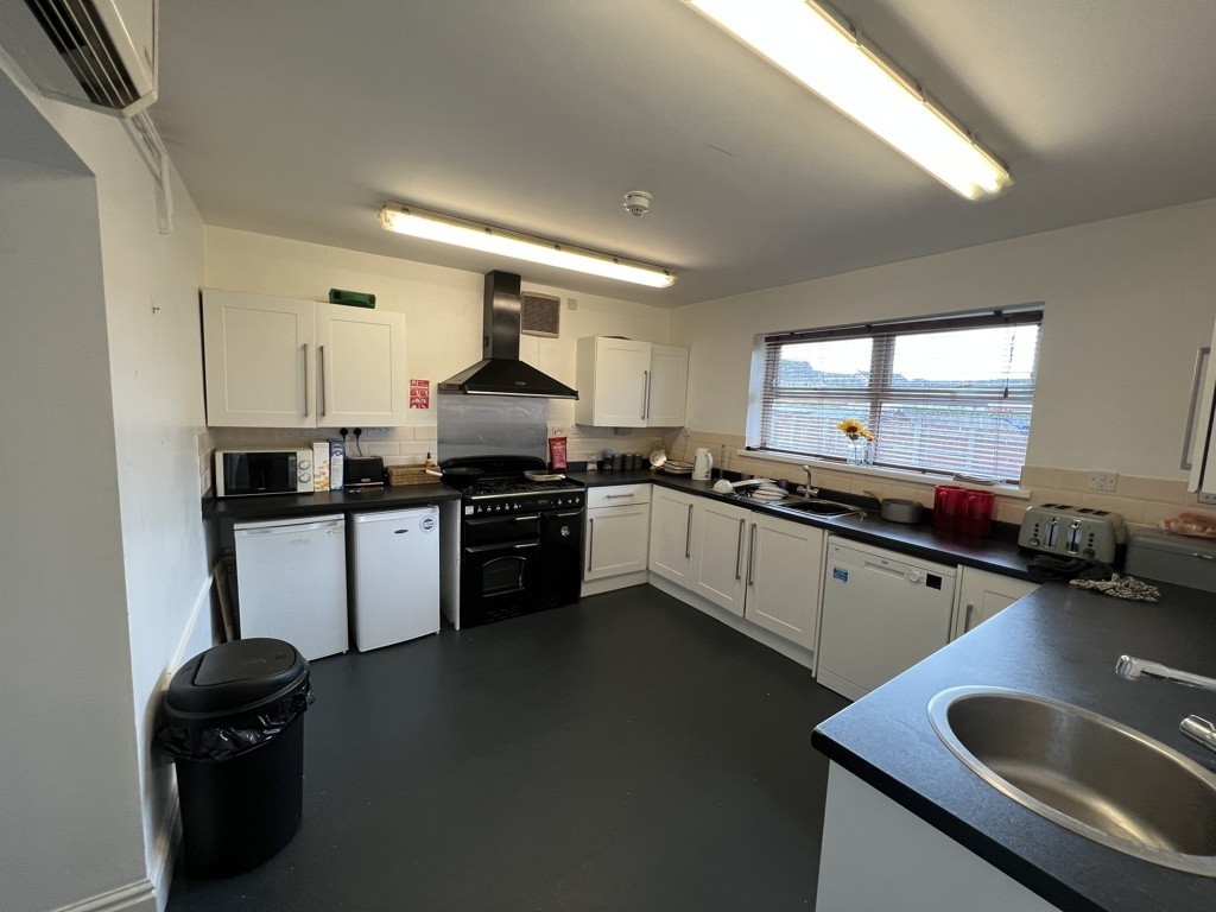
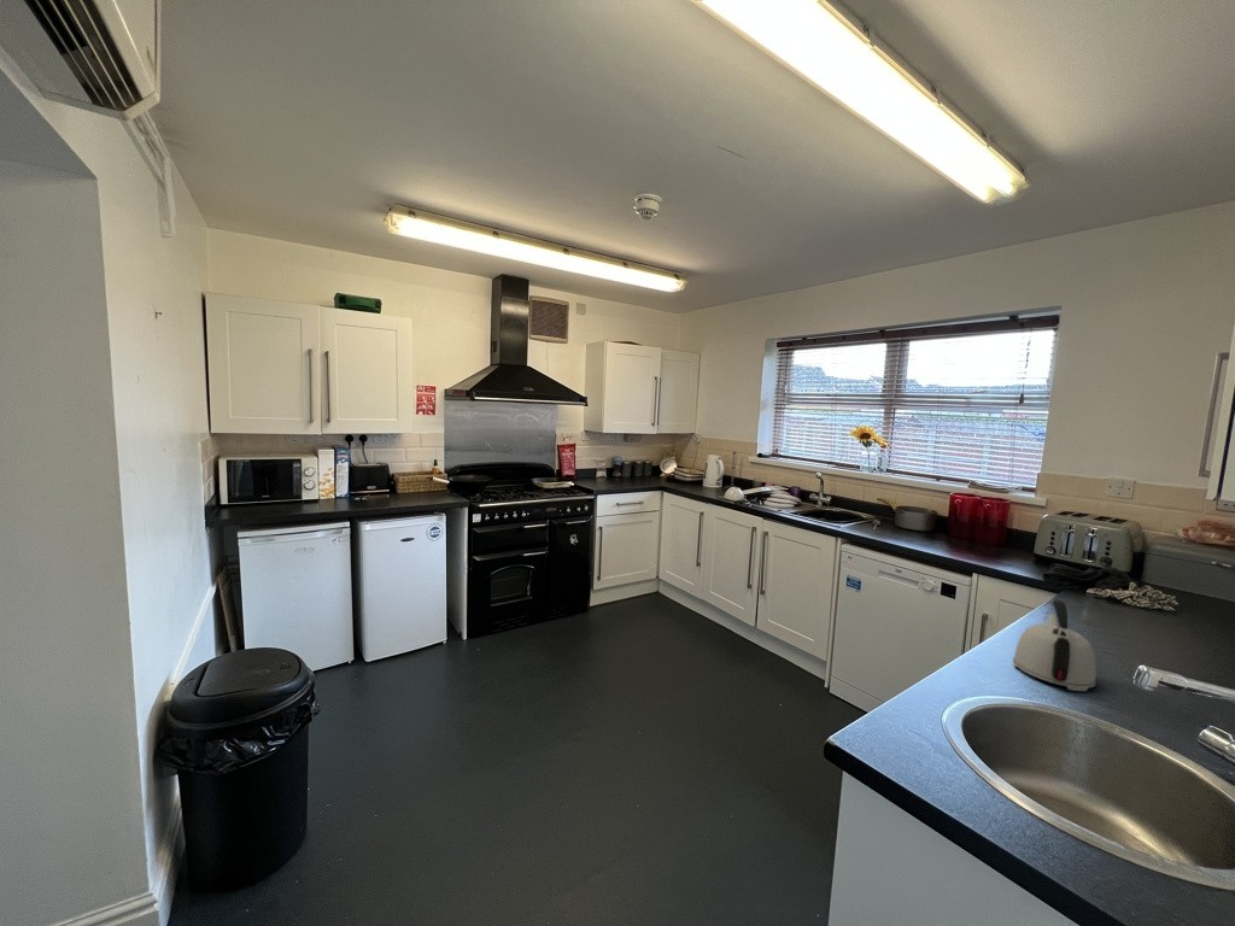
+ kettle (1057, 638)
